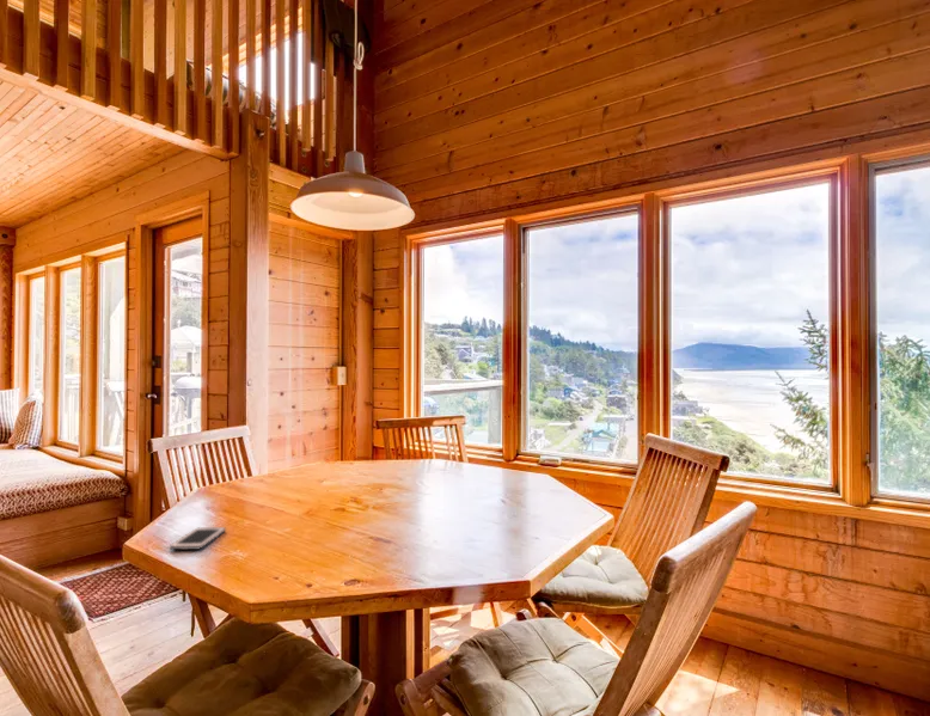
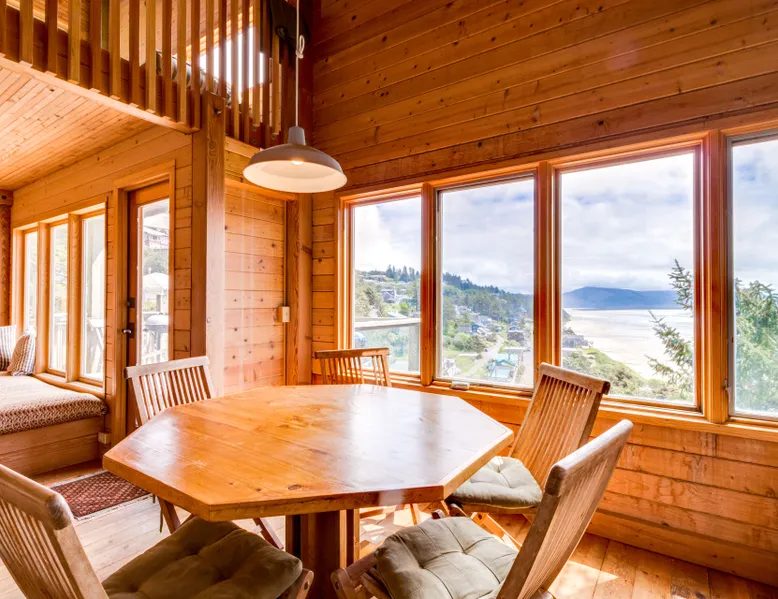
- cell phone (198, 538)
